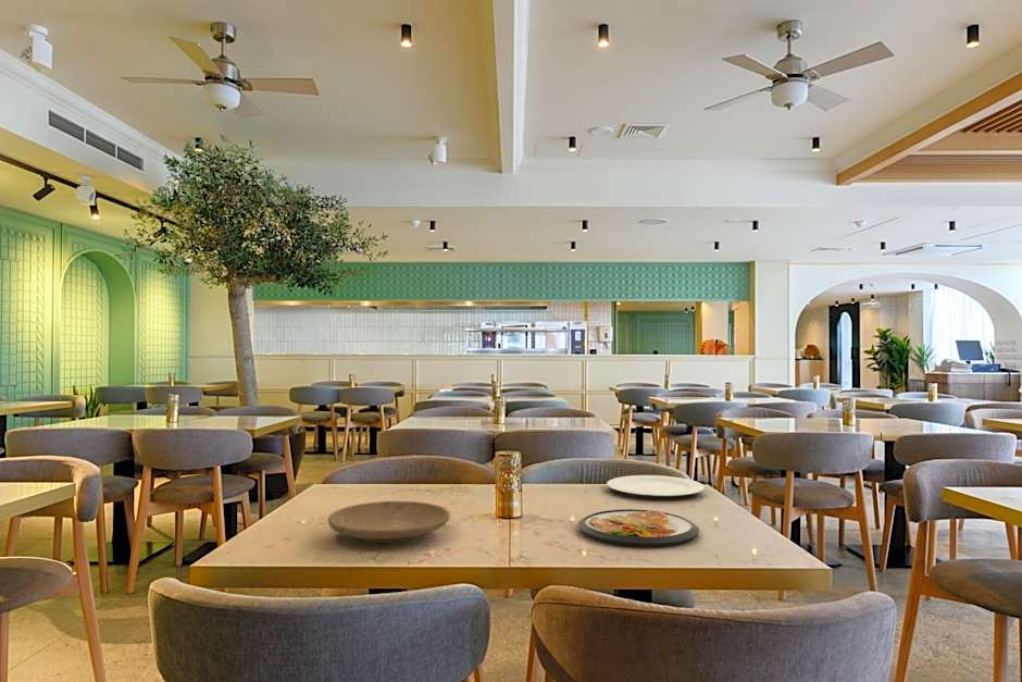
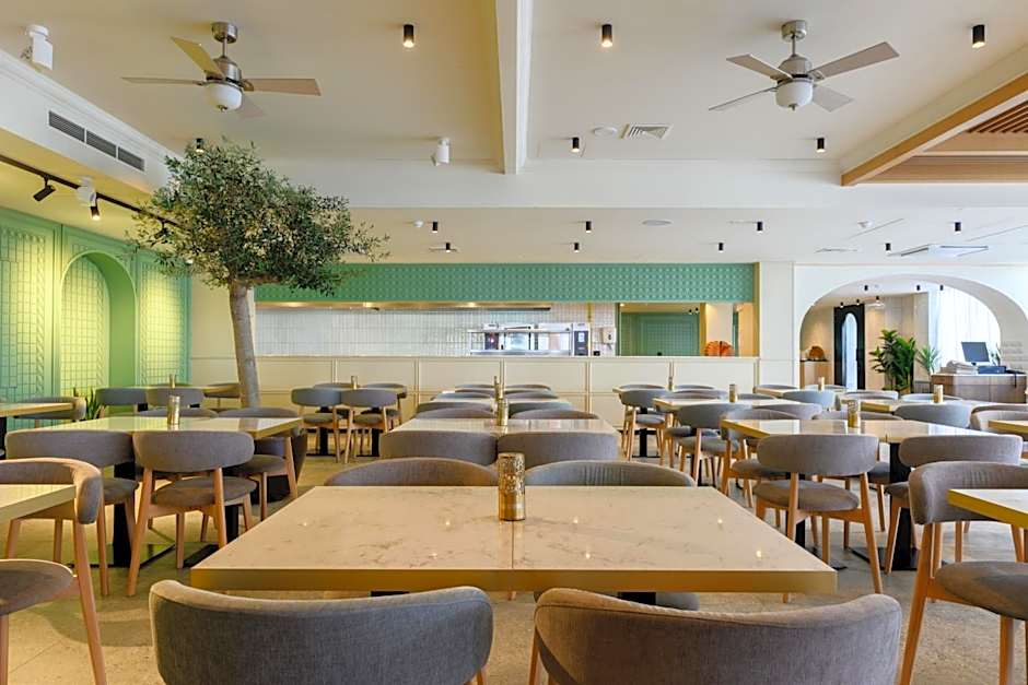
- plate (655, 487)
- plate (389, 524)
- dish (637, 523)
